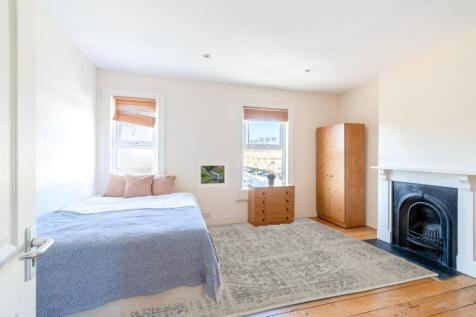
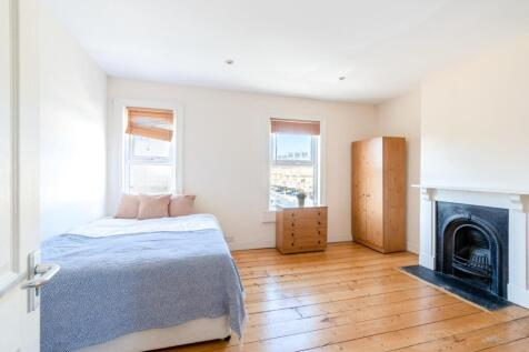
- rug (260, 247)
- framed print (212, 174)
